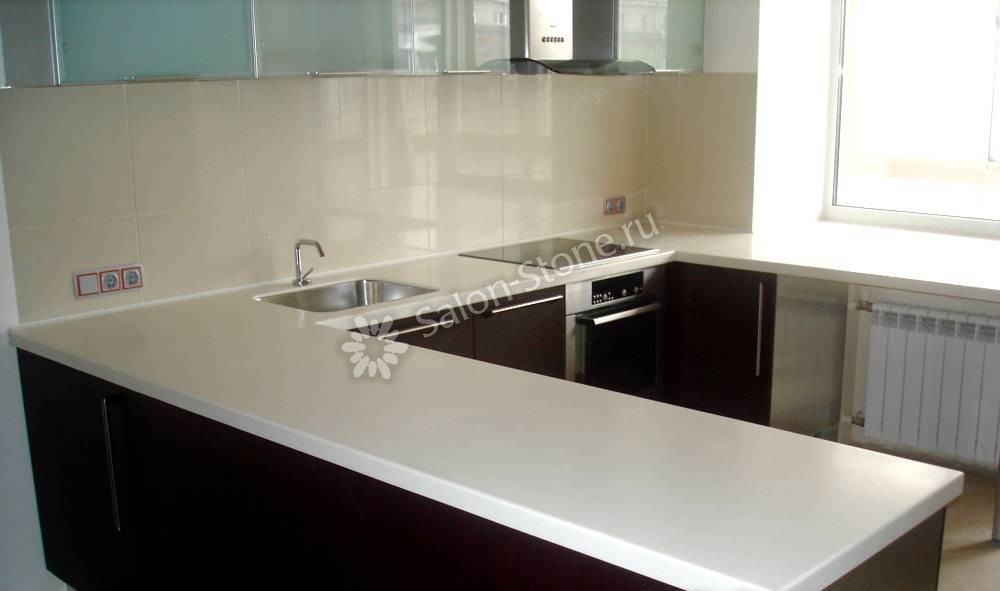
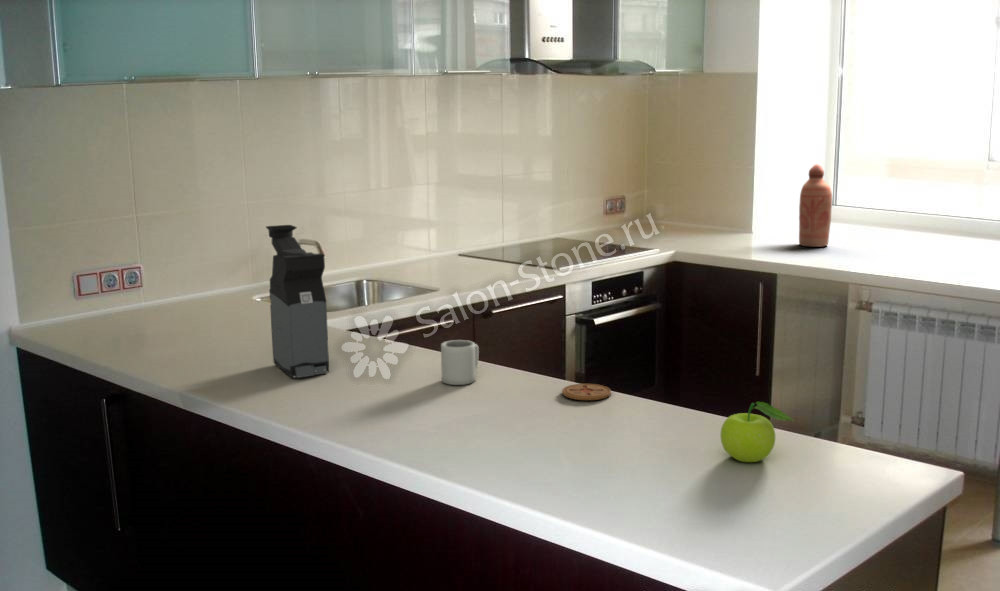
+ coaster (586, 391)
+ cup (462, 361)
+ coffee maker (296, 299)
+ bottle (815, 205)
+ fruit (757, 432)
